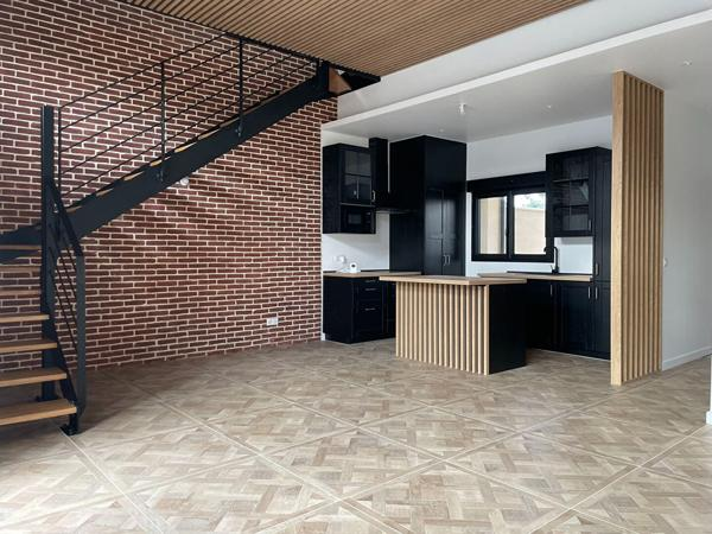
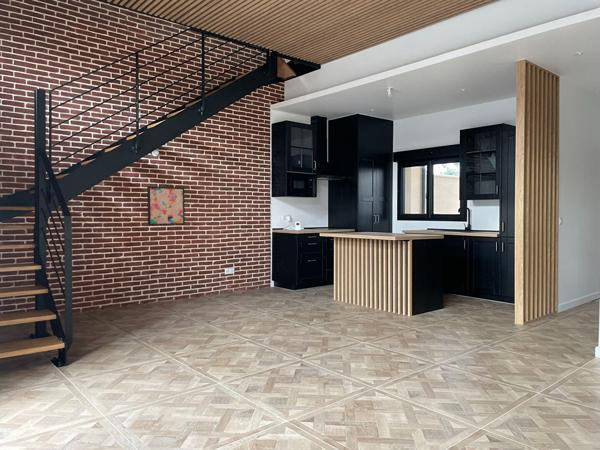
+ wall art (166, 206)
